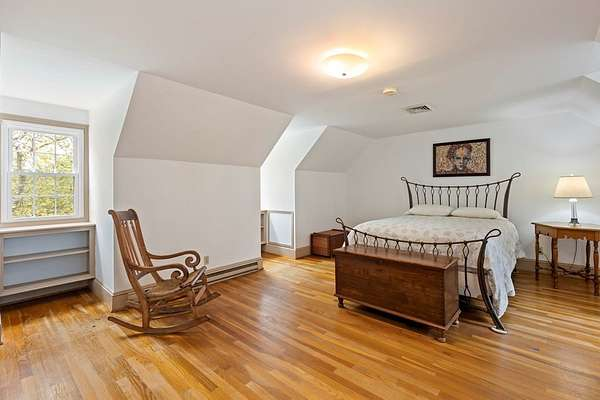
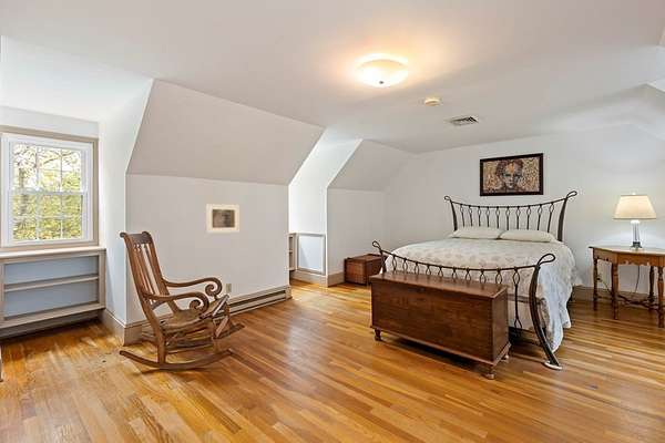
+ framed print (223, 218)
